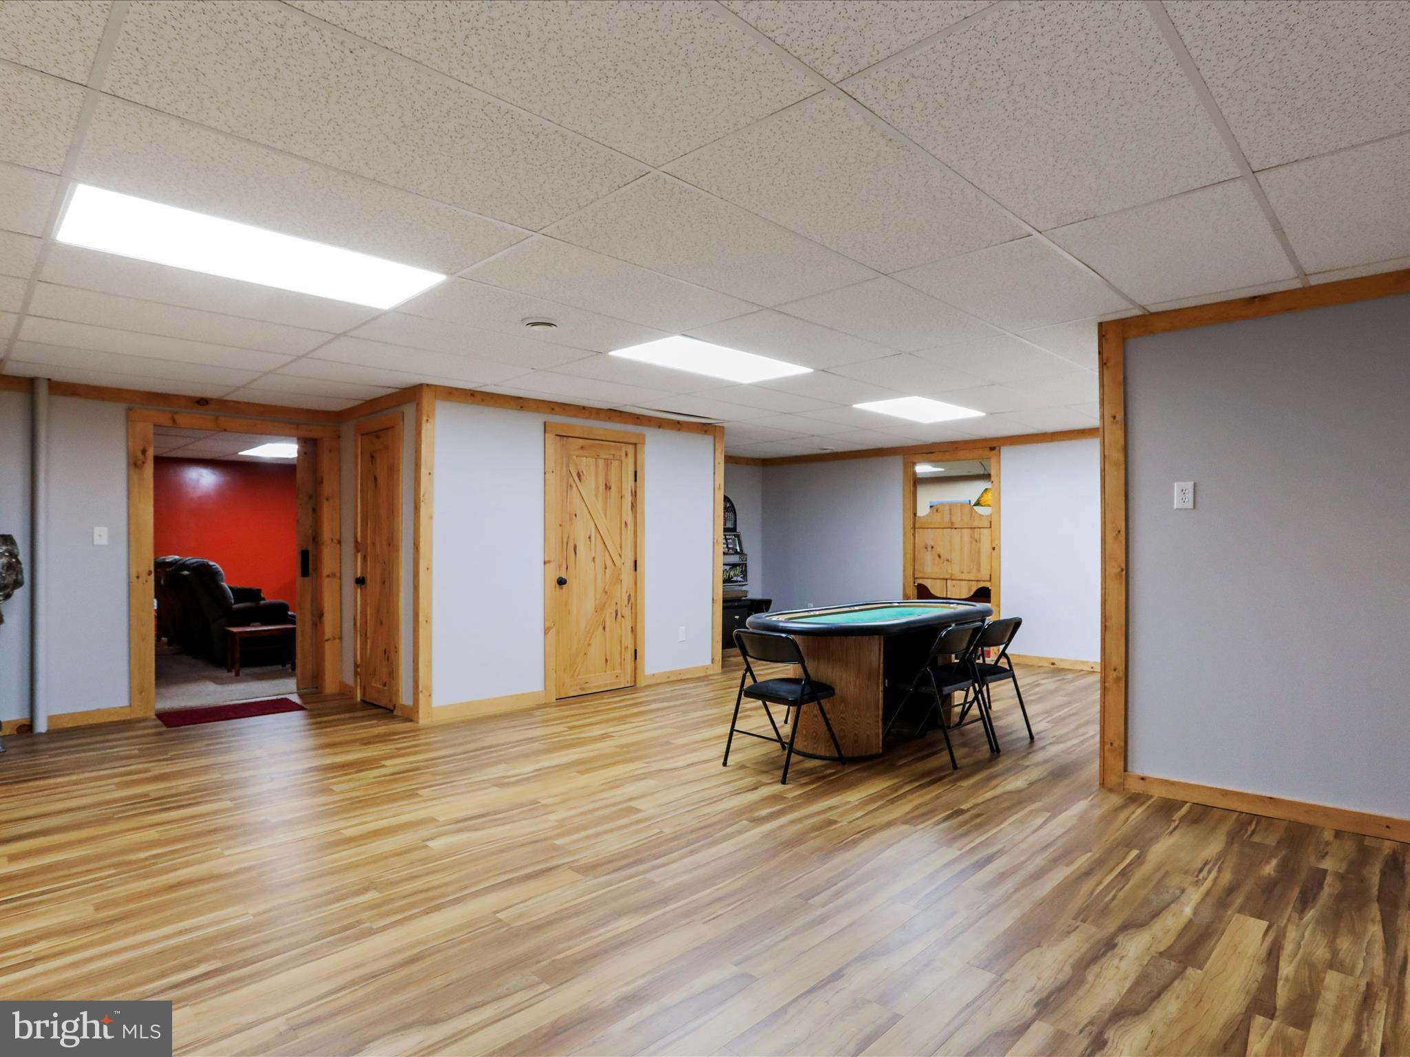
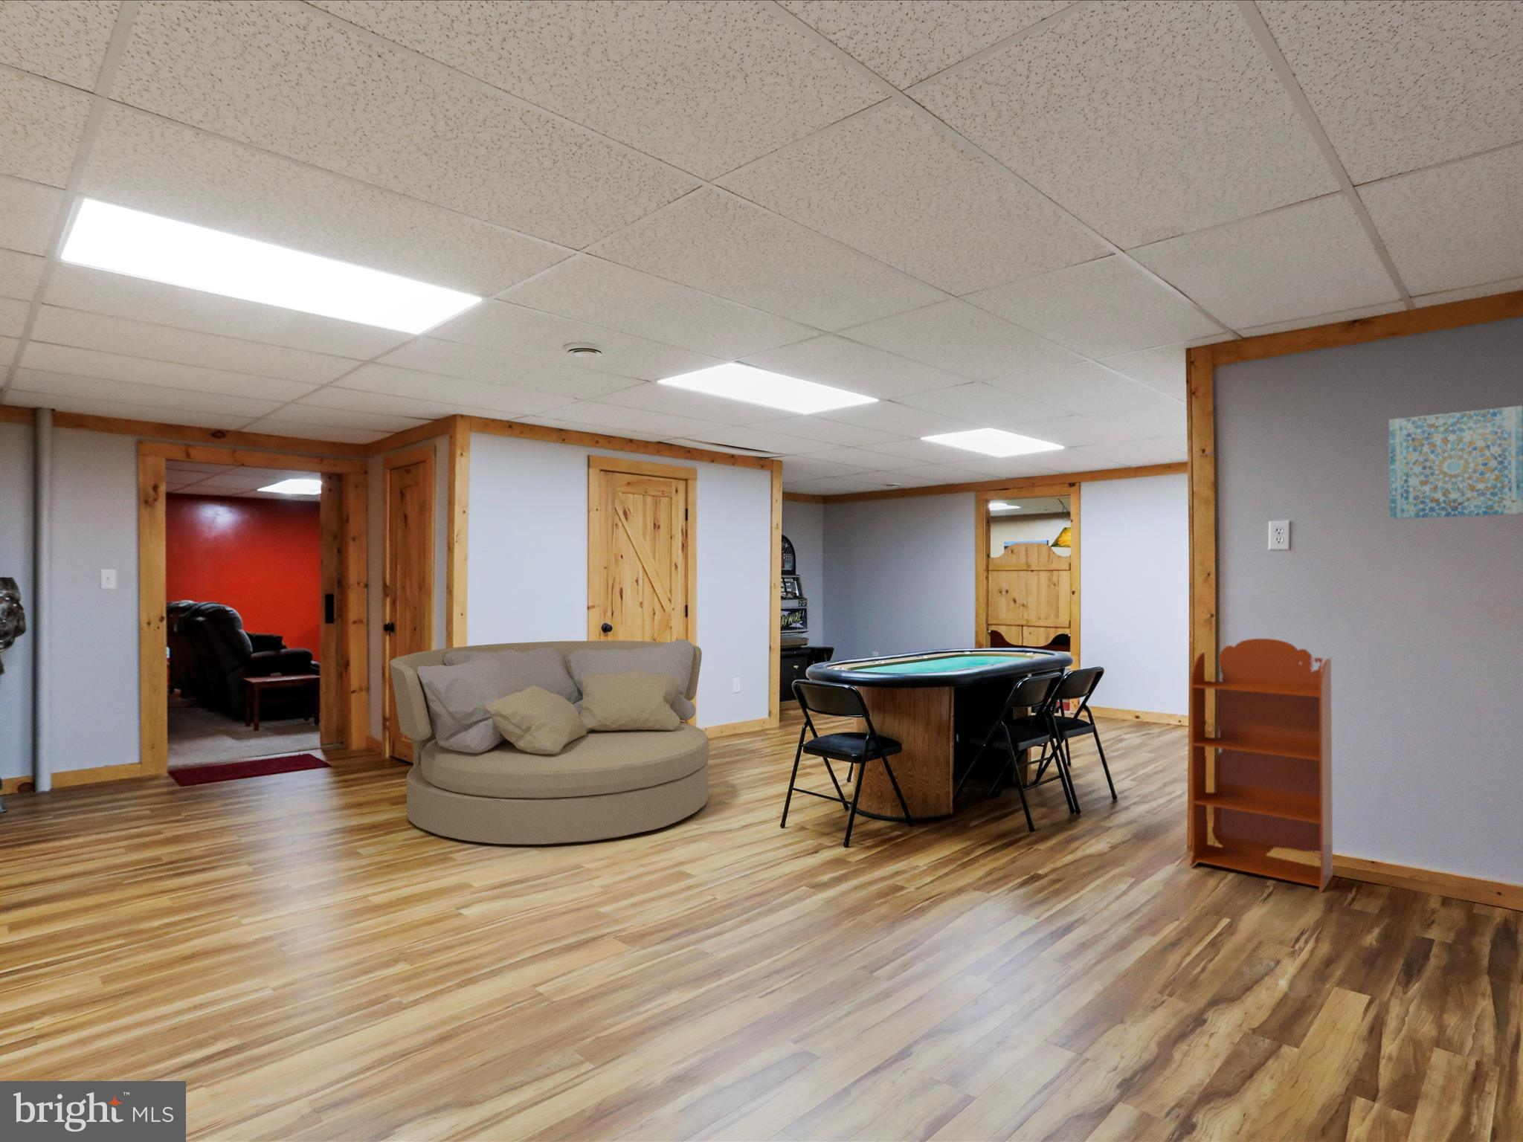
+ sofa (562, 725)
+ bookcase (1259, 756)
+ wall art (1453, 464)
